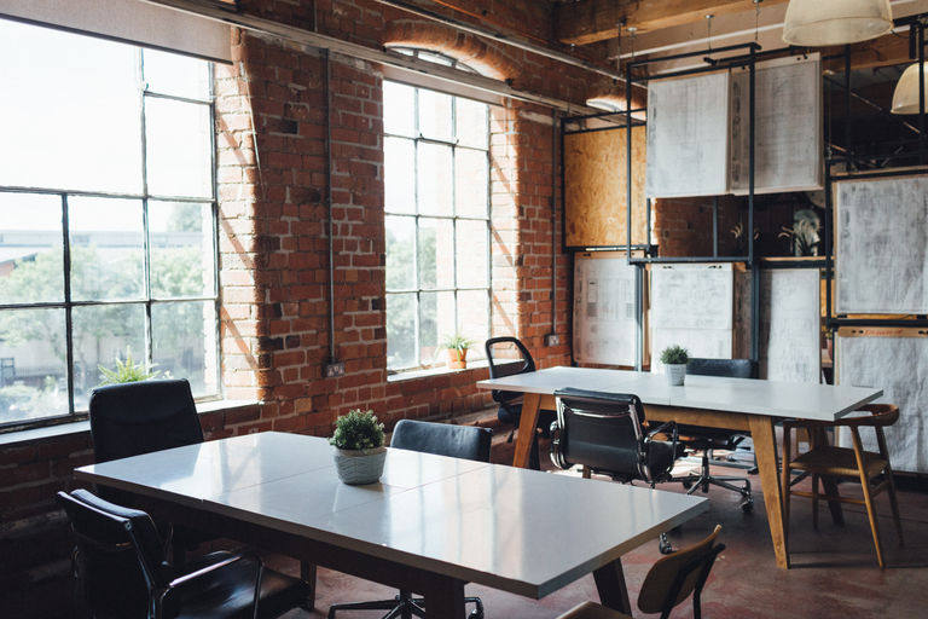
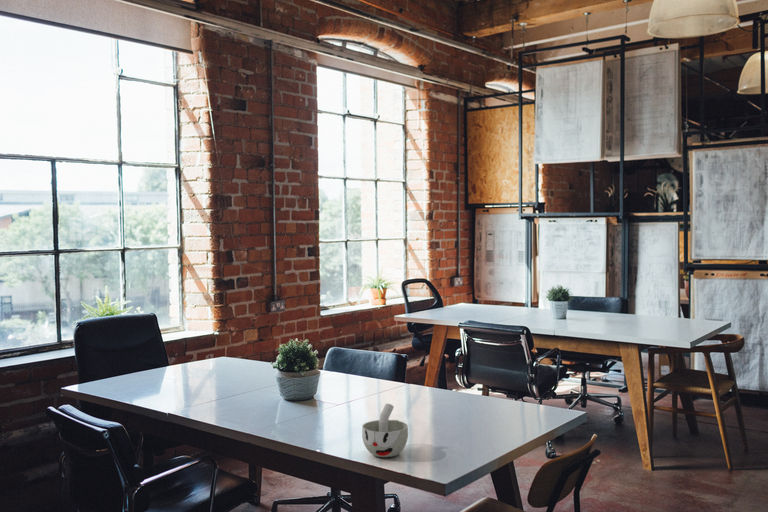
+ cup (387, 429)
